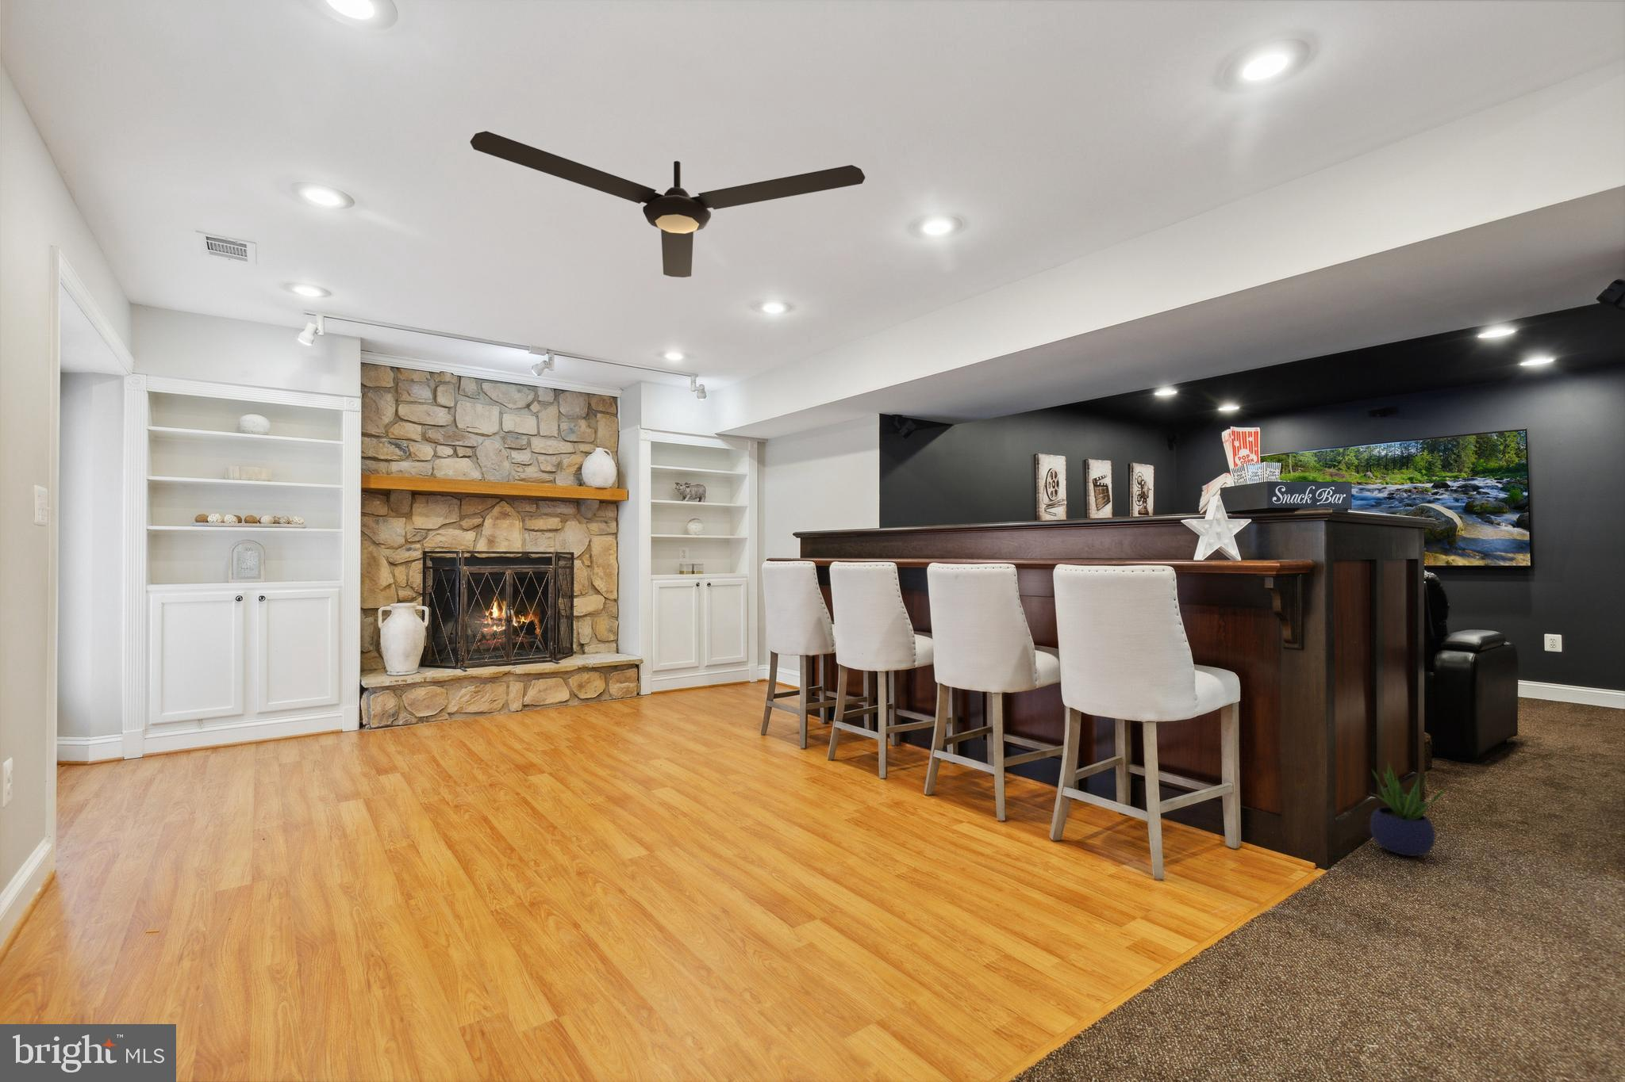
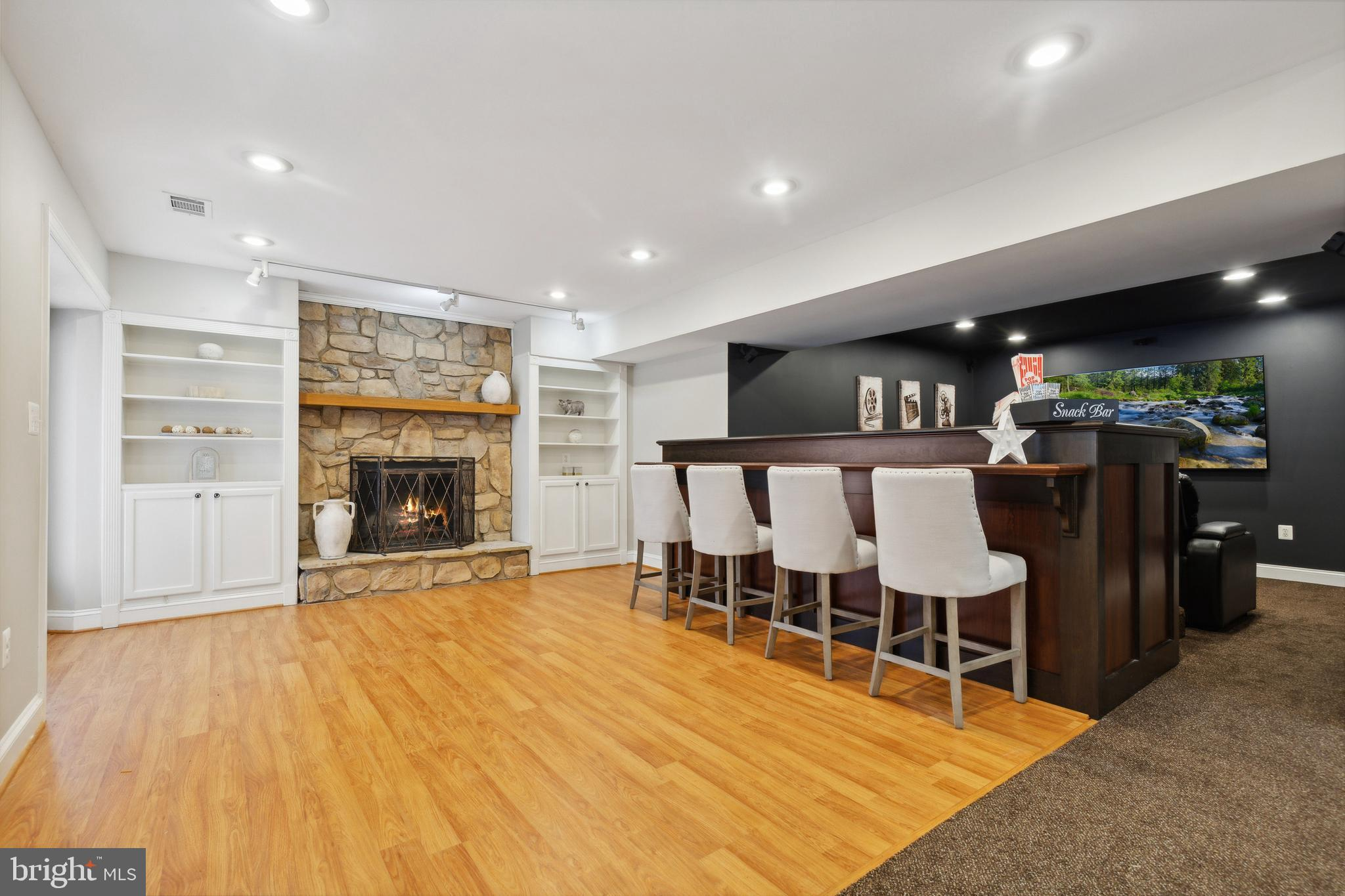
- ceiling fan (677, 213)
- potted plant (1406, 809)
